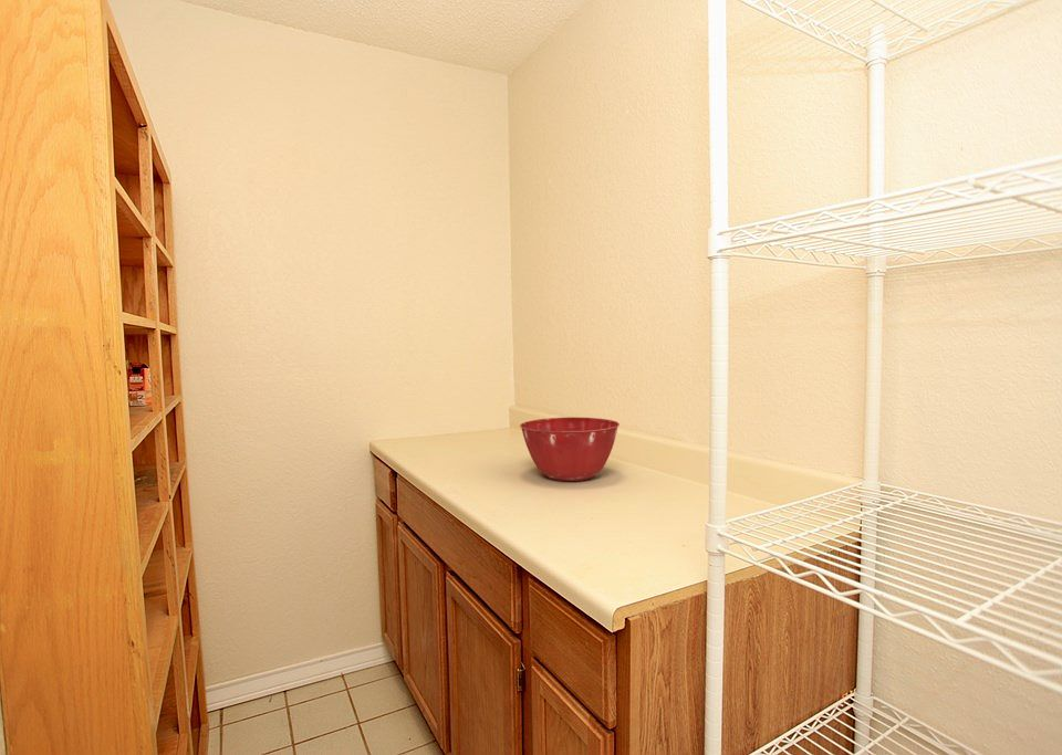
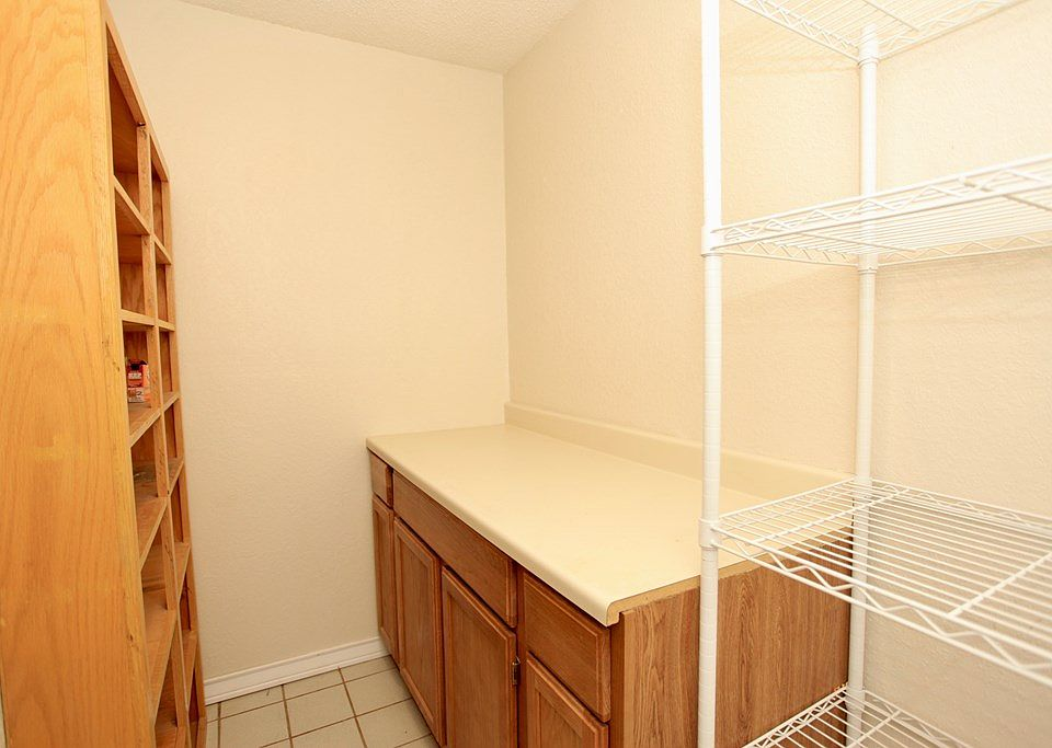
- mixing bowl (570, 449)
